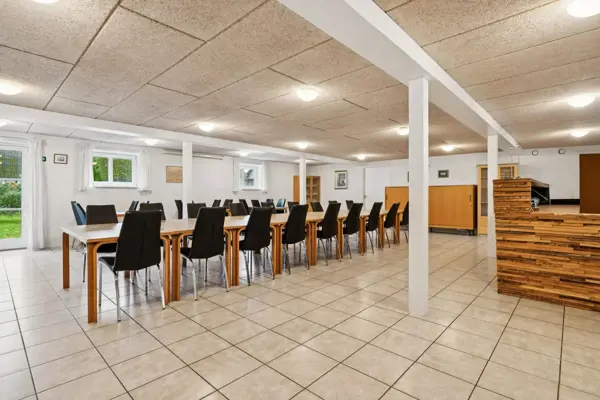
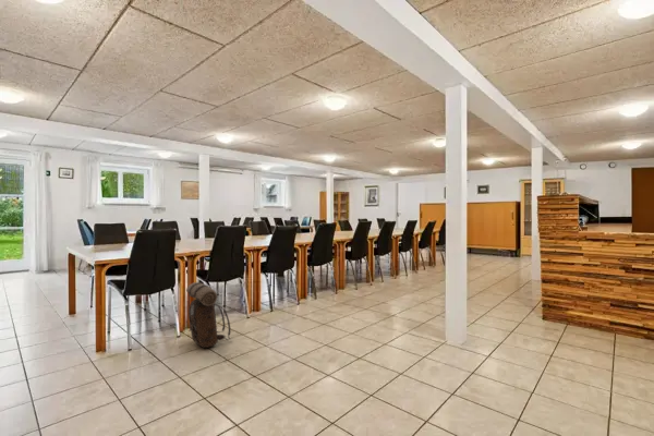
+ backpack (210, 312)
